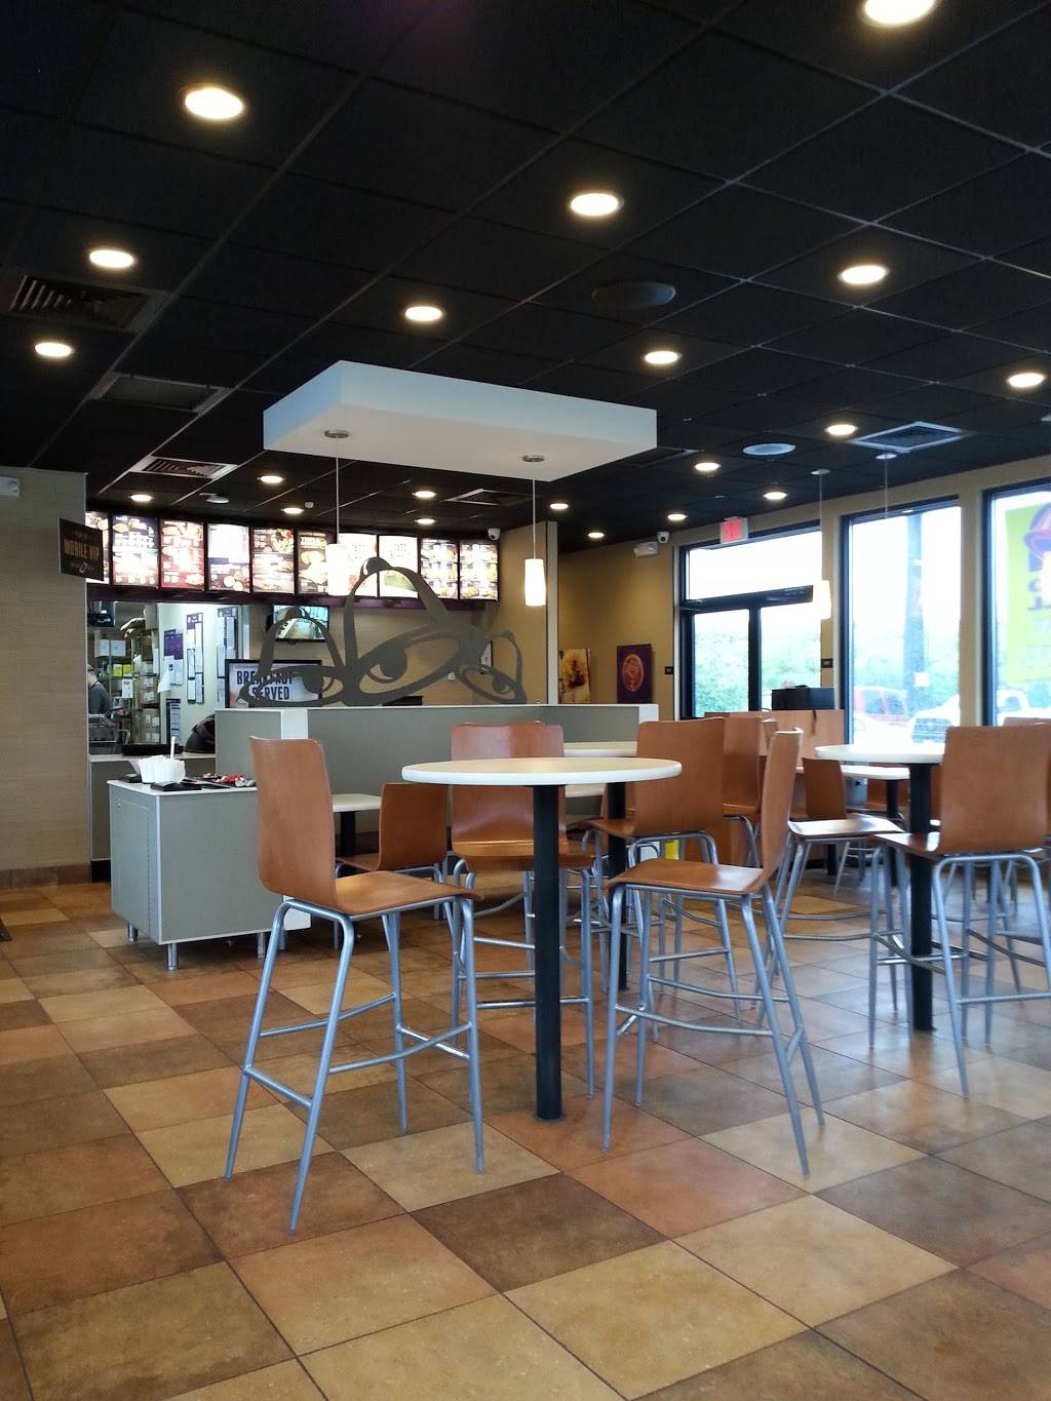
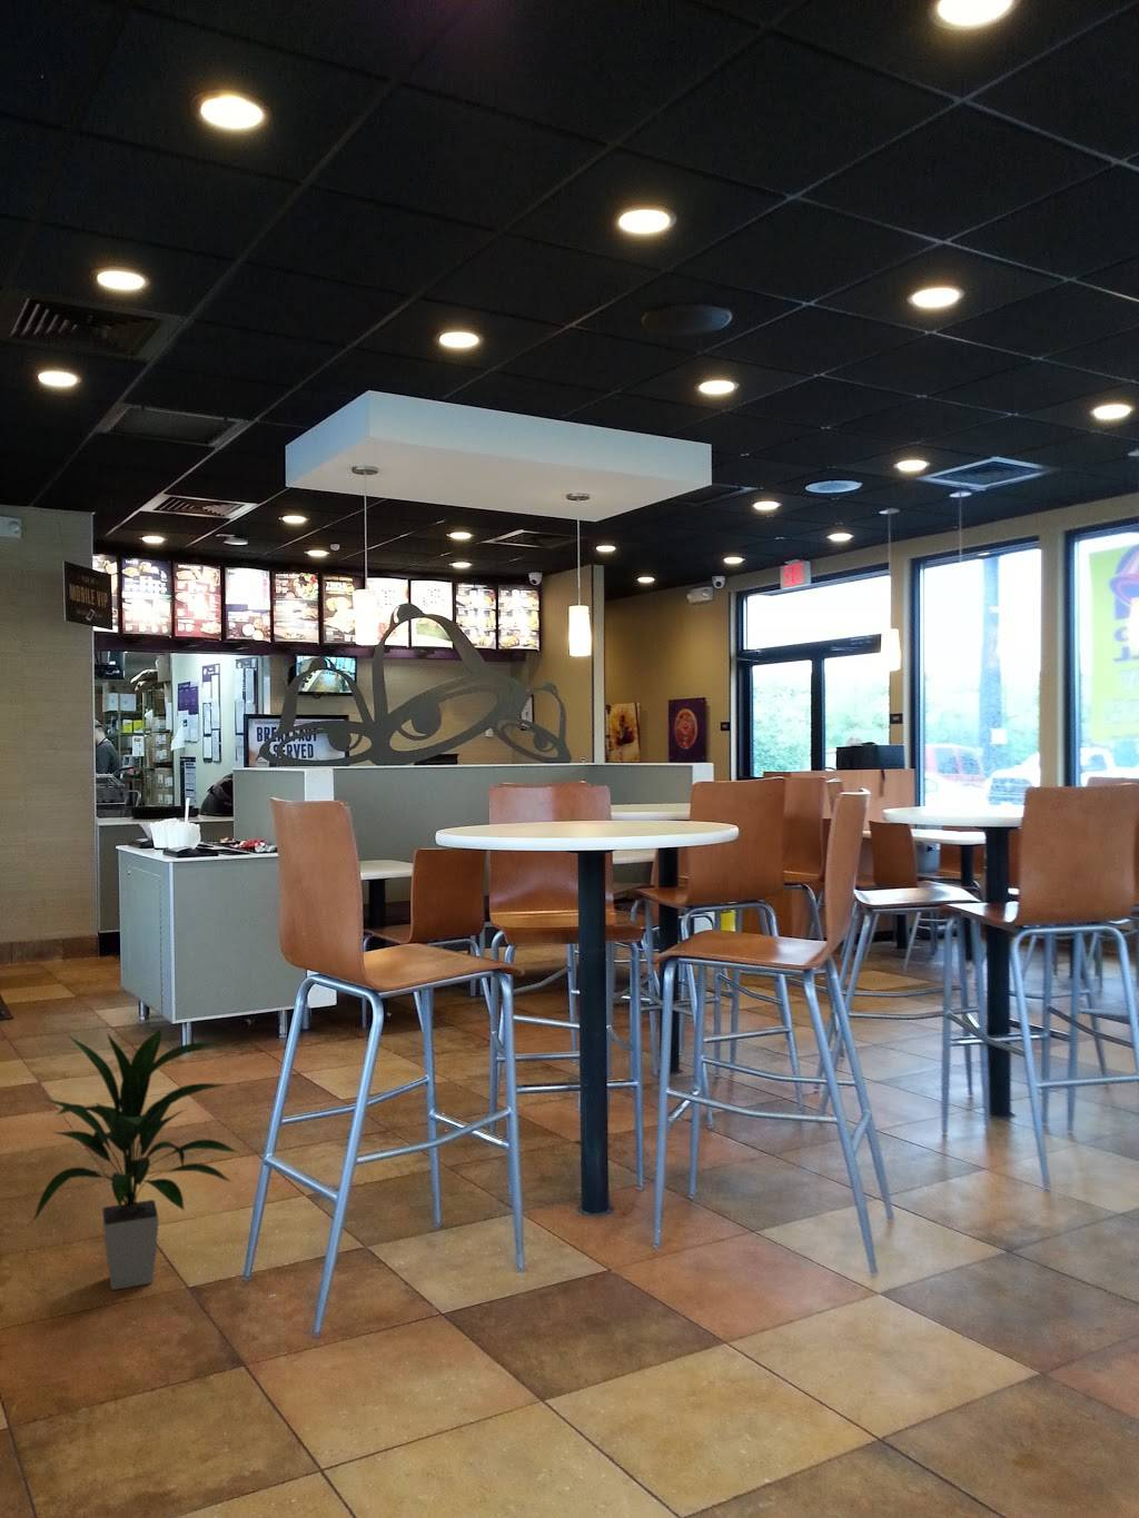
+ indoor plant (134, 1148)
